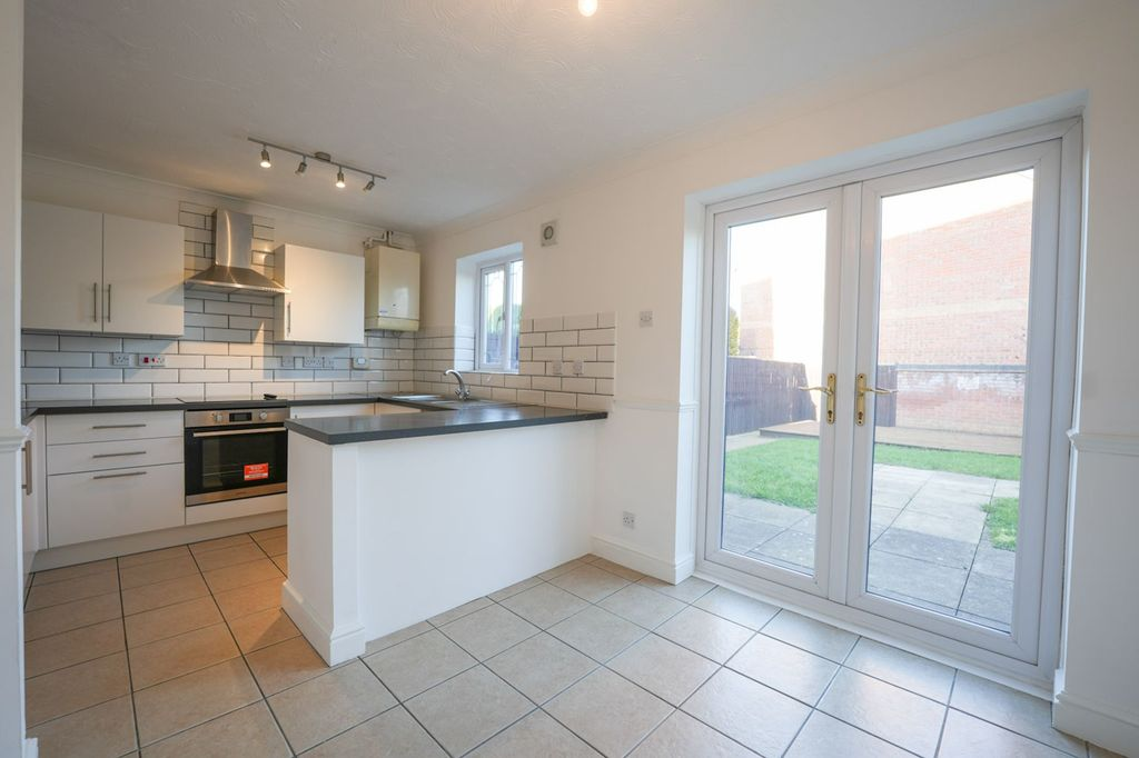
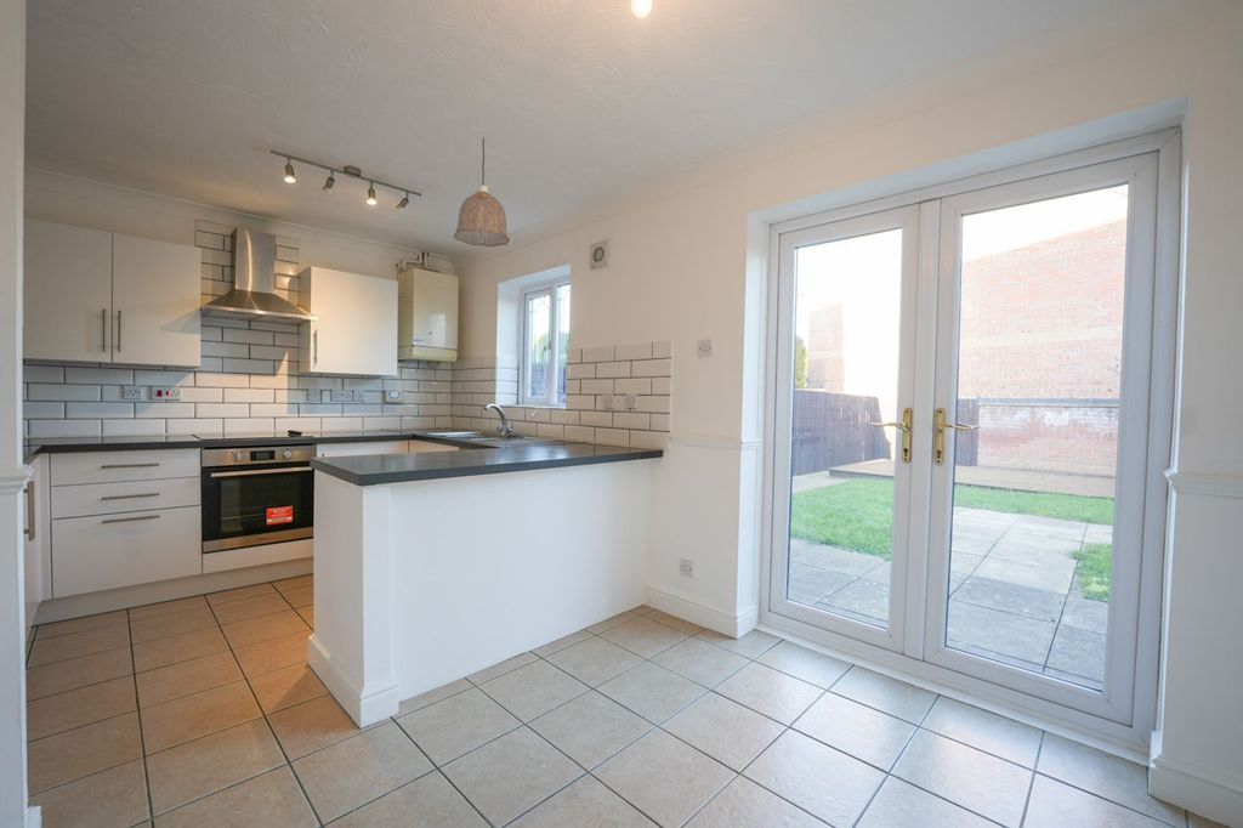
+ pendant lamp (482, 188)
